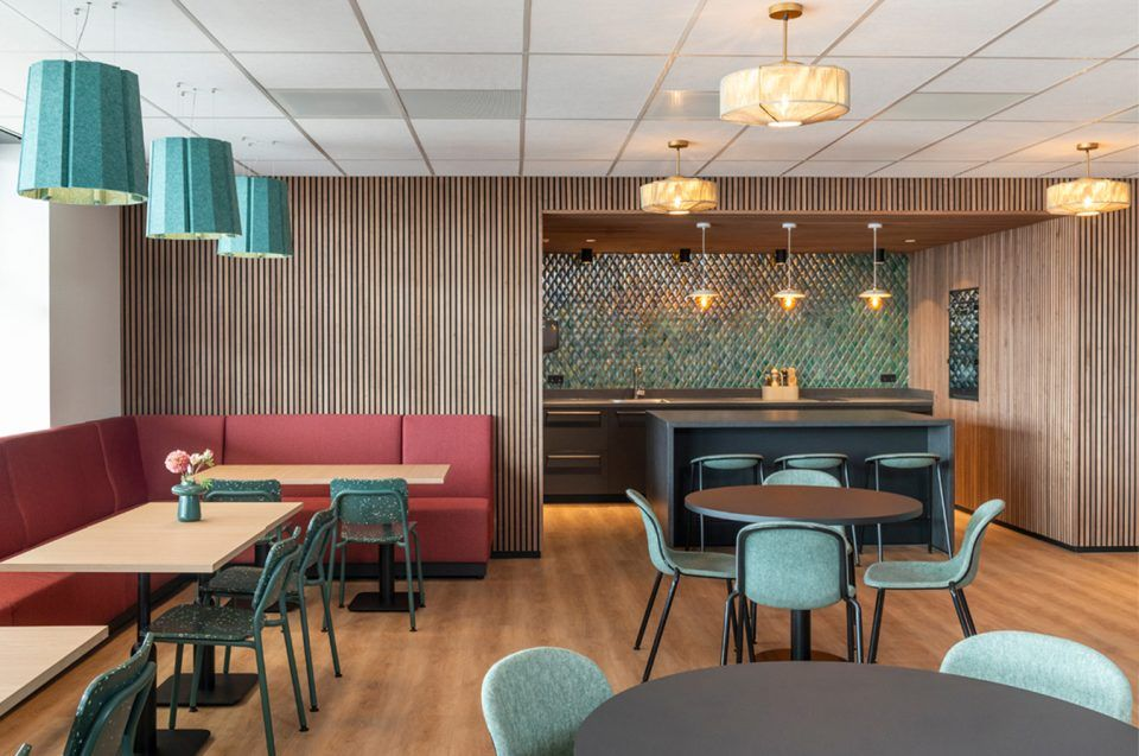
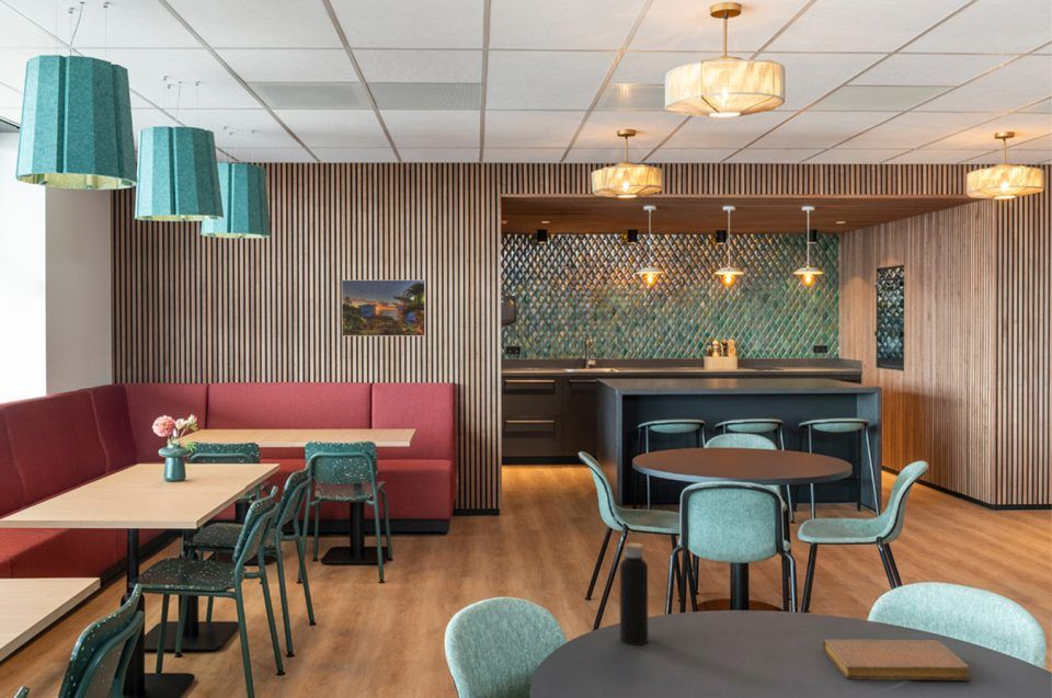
+ notebook (893, 657)
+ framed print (384, 308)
+ water bottle (633, 587)
